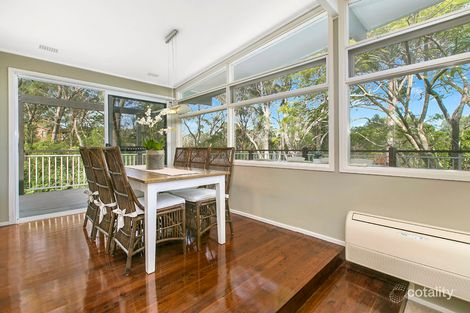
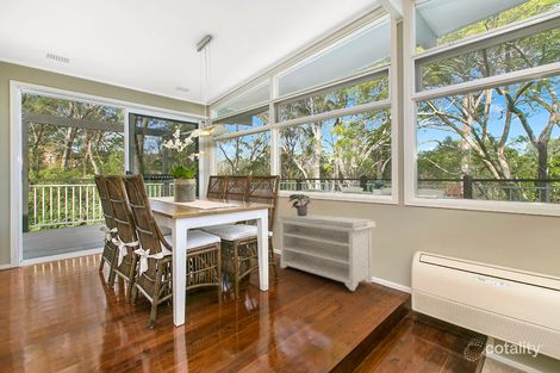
+ bench (322, 245)
+ potted plant (299, 205)
